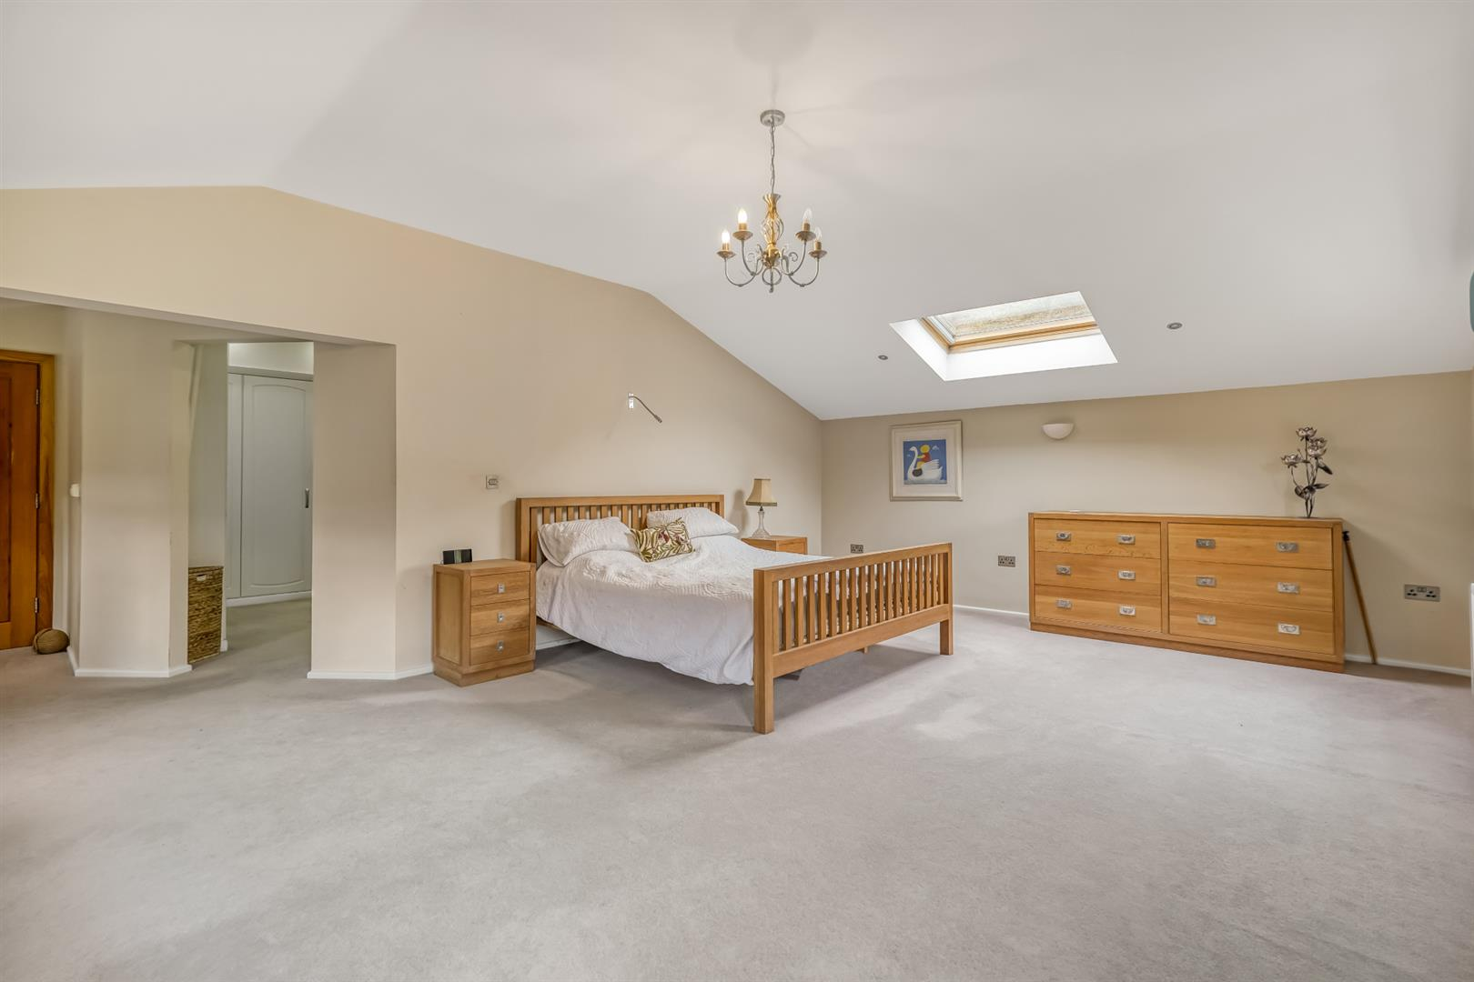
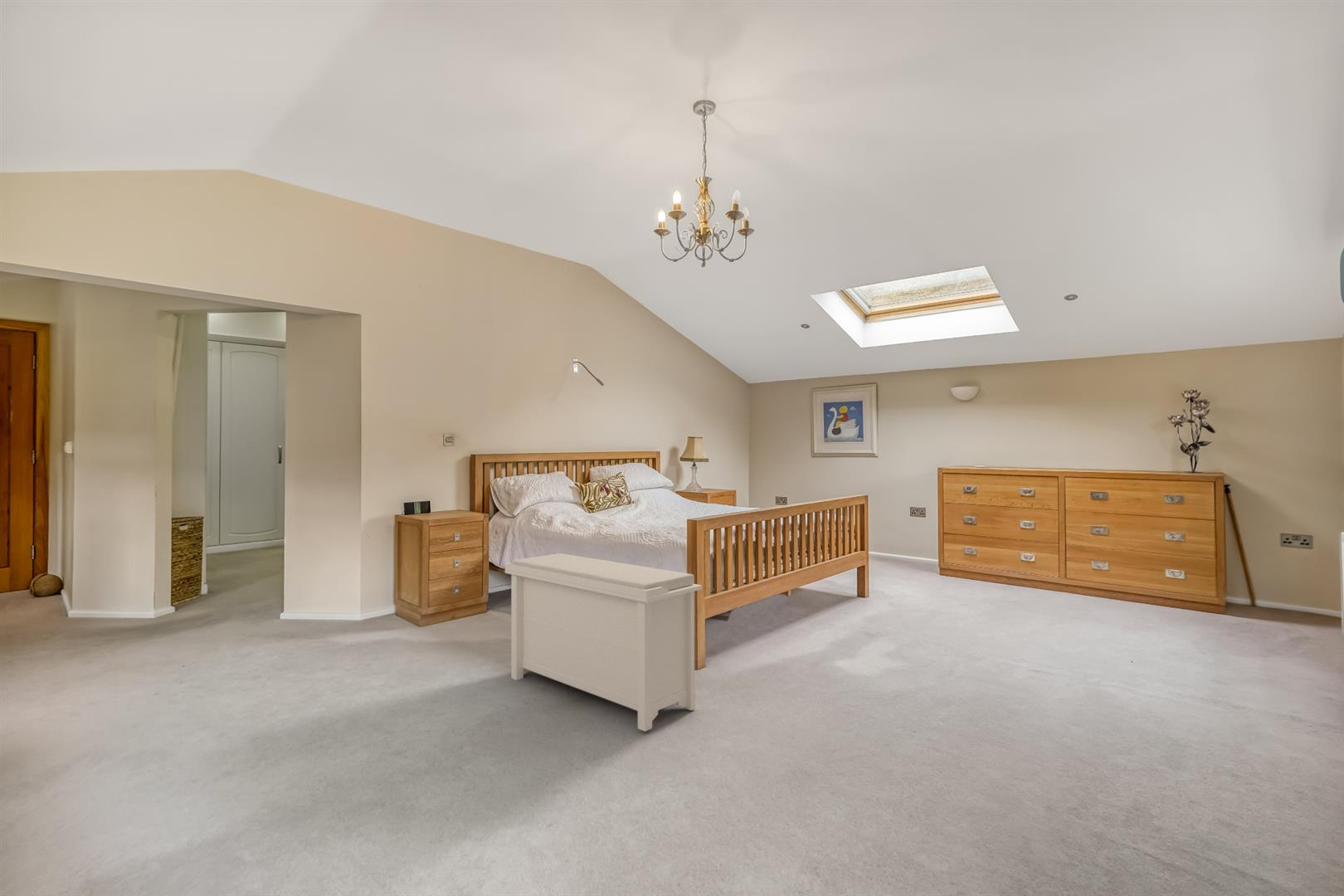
+ bench (597, 629)
